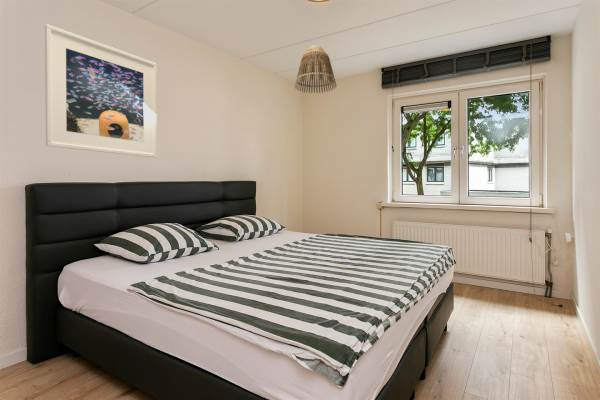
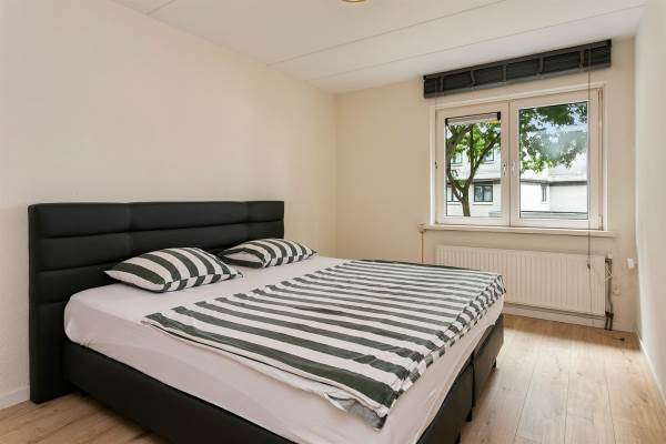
- lamp shade (316, 67)
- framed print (108, 99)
